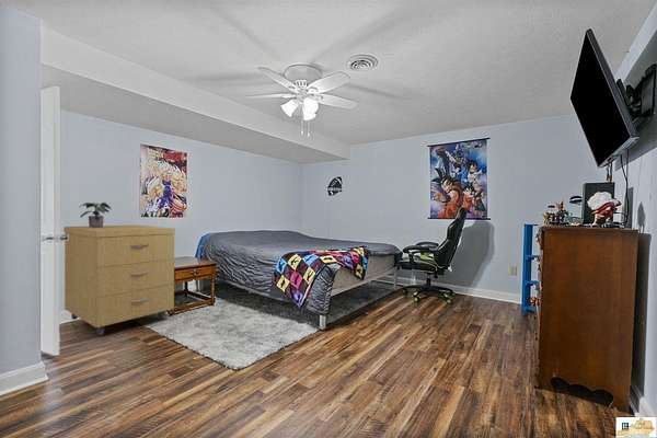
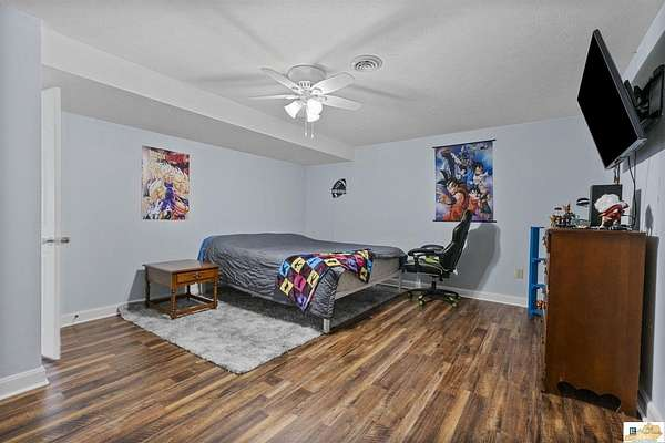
- storage cabinet (119, 274)
- potted plant (95, 215)
